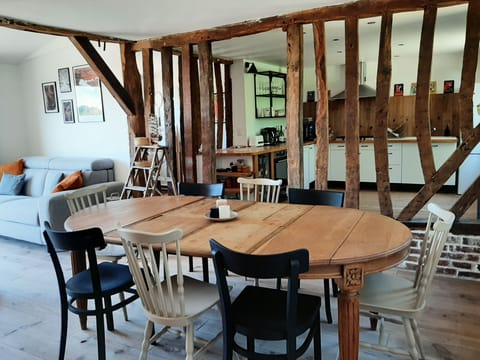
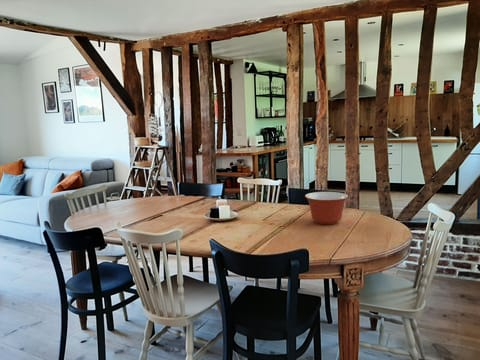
+ mixing bowl (326, 208)
